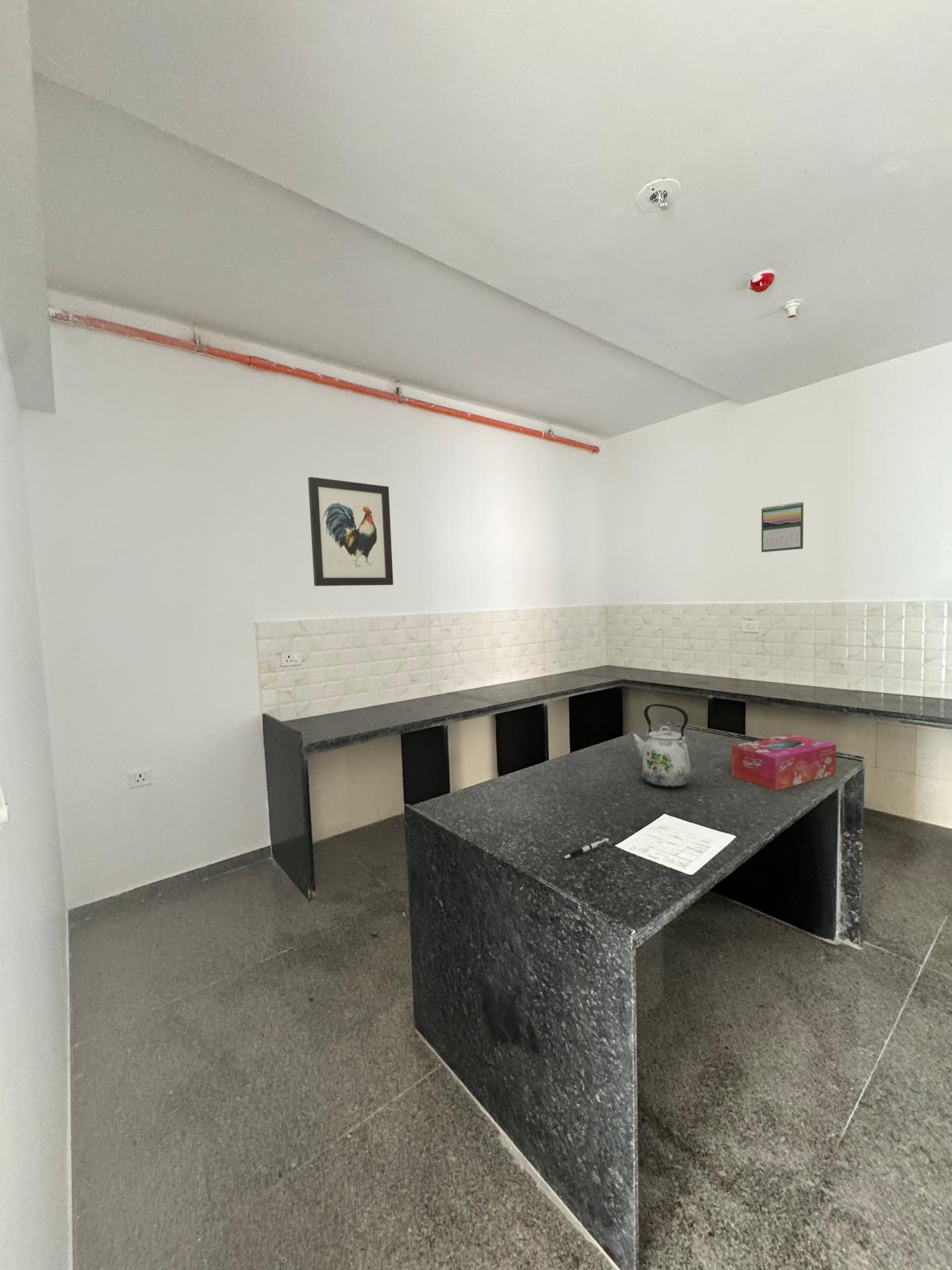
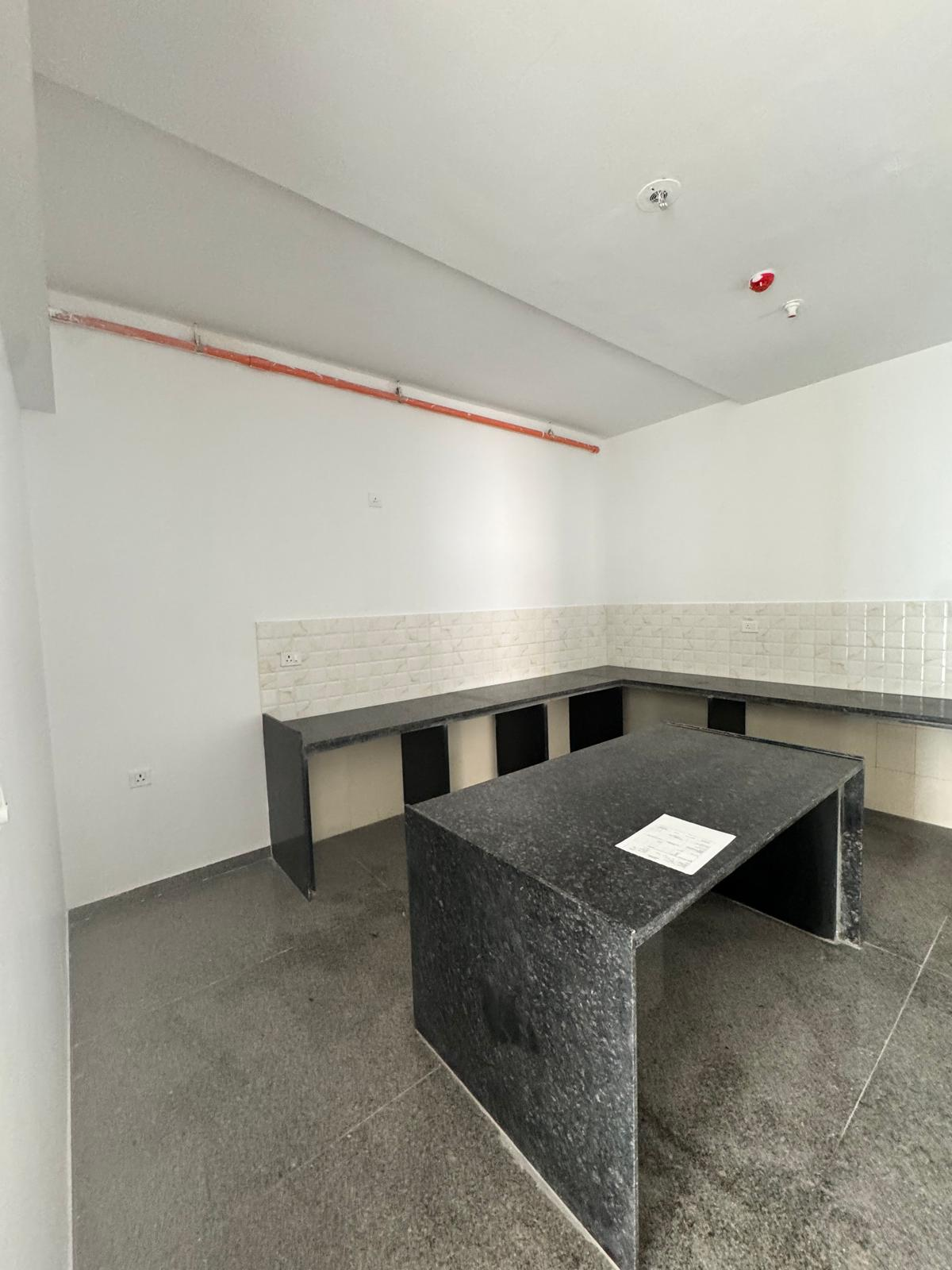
- calendar (781, 527)
- pen (586, 849)
- wall art (352, 534)
- tissue box (783, 760)
- kettle (657, 742)
